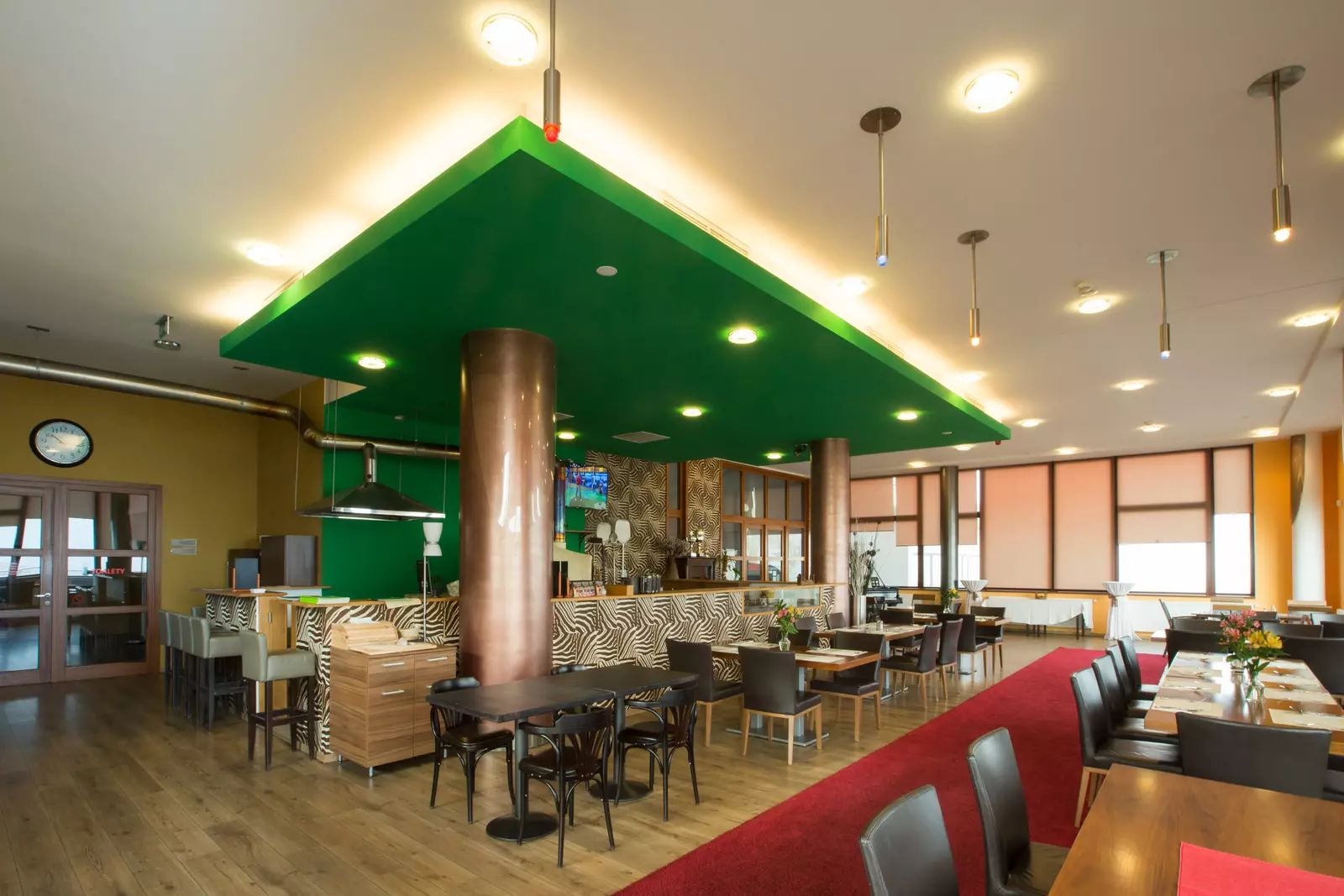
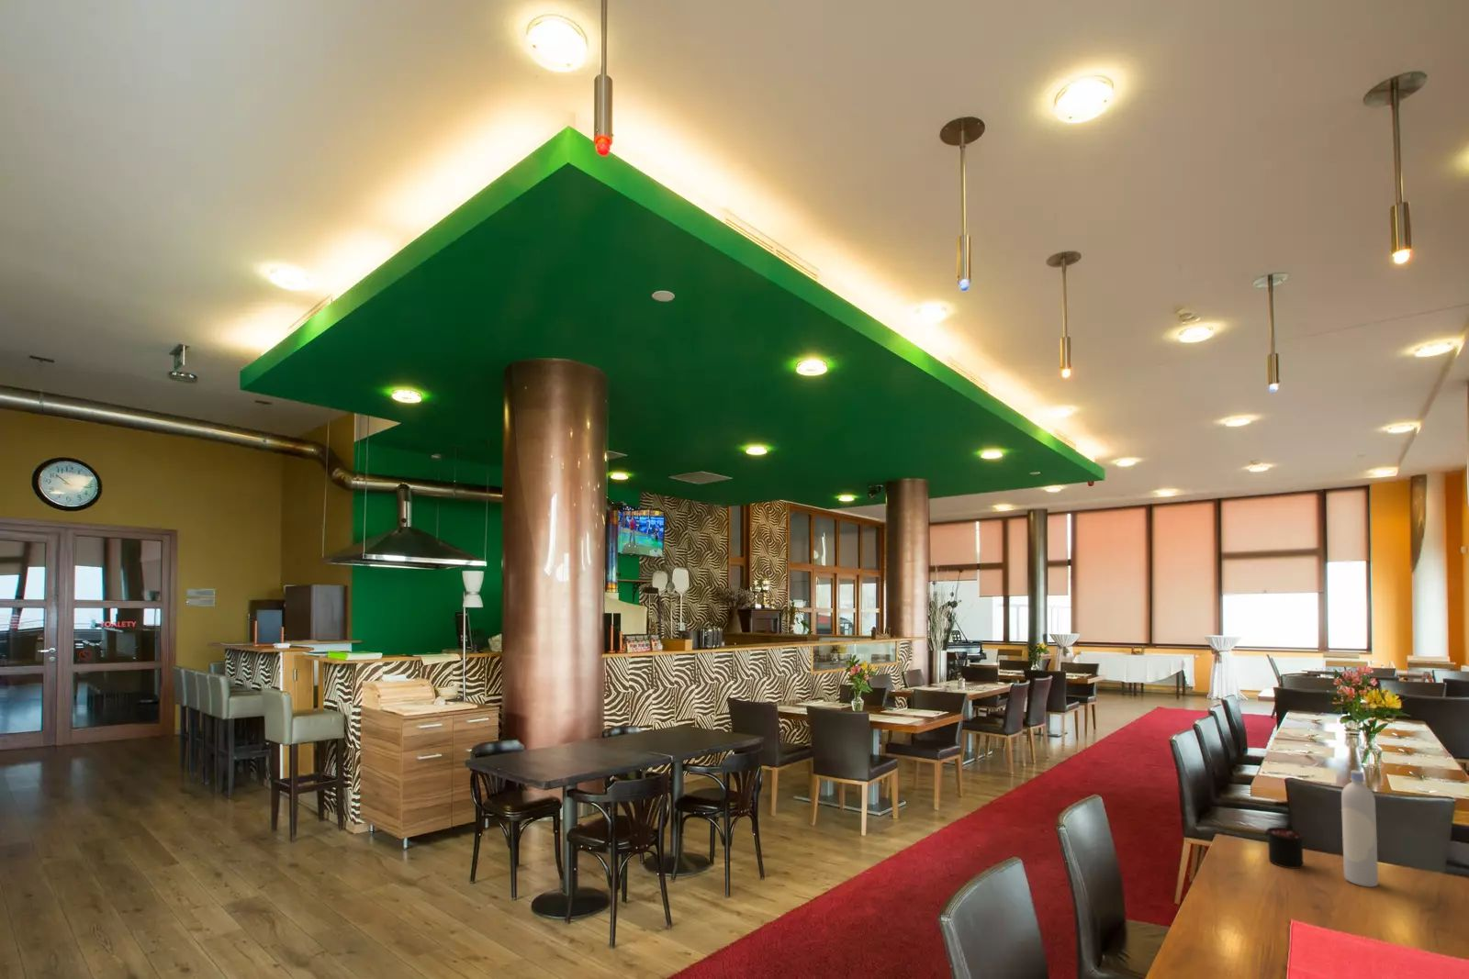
+ bottle (1359, 826)
+ candle (1284, 840)
